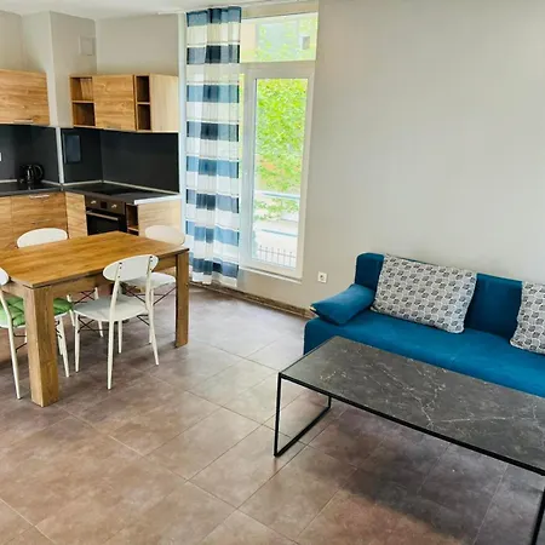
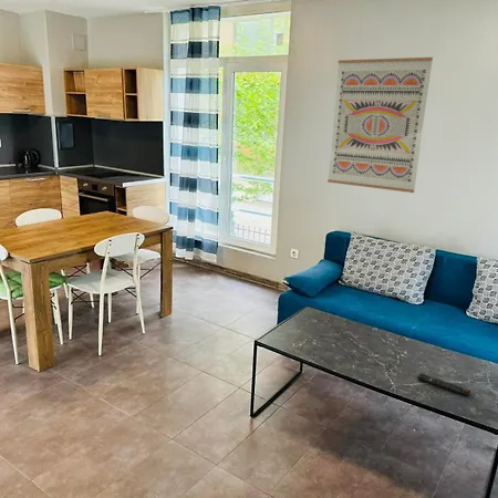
+ wall art (375, 125)
+ remote control (443, 385)
